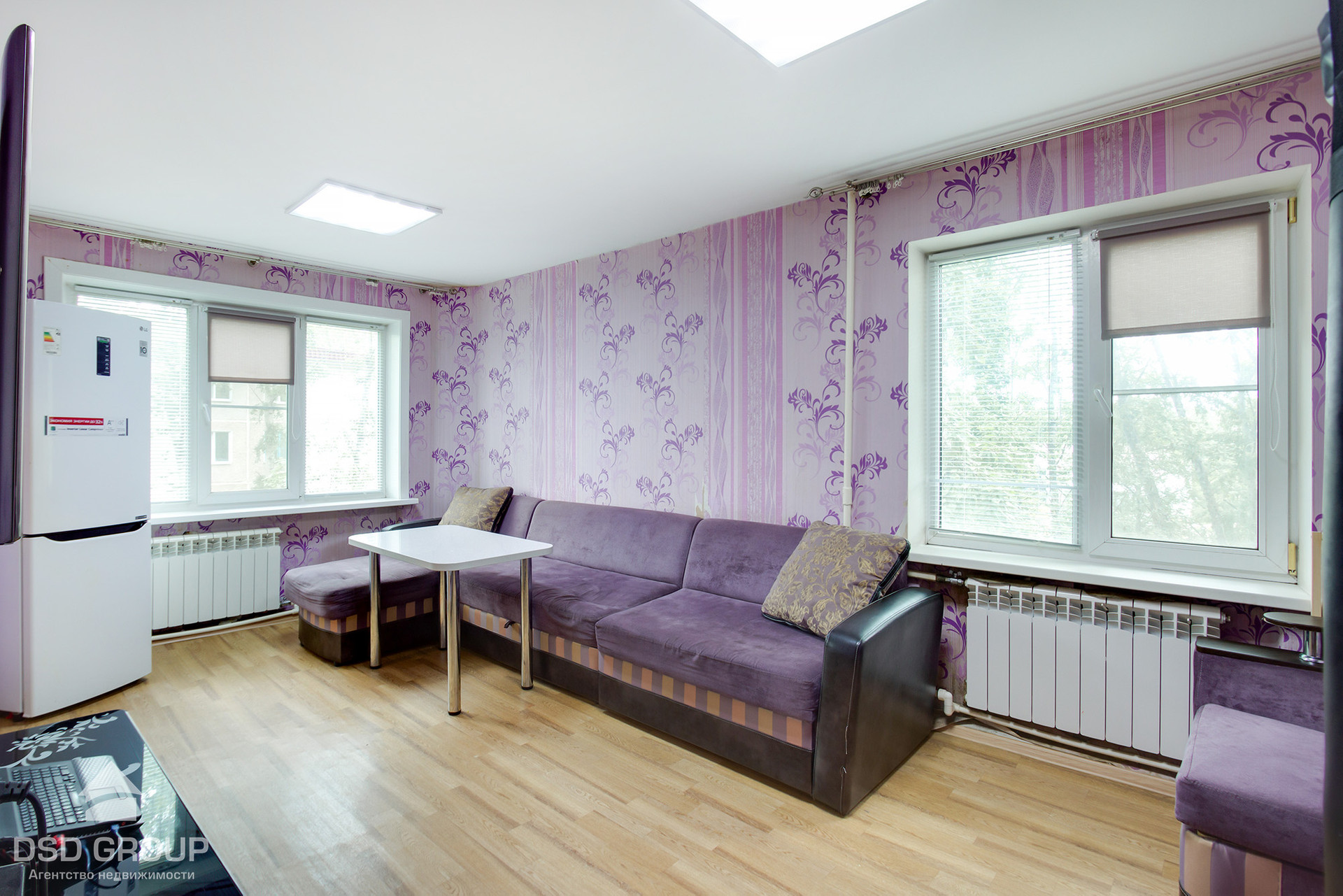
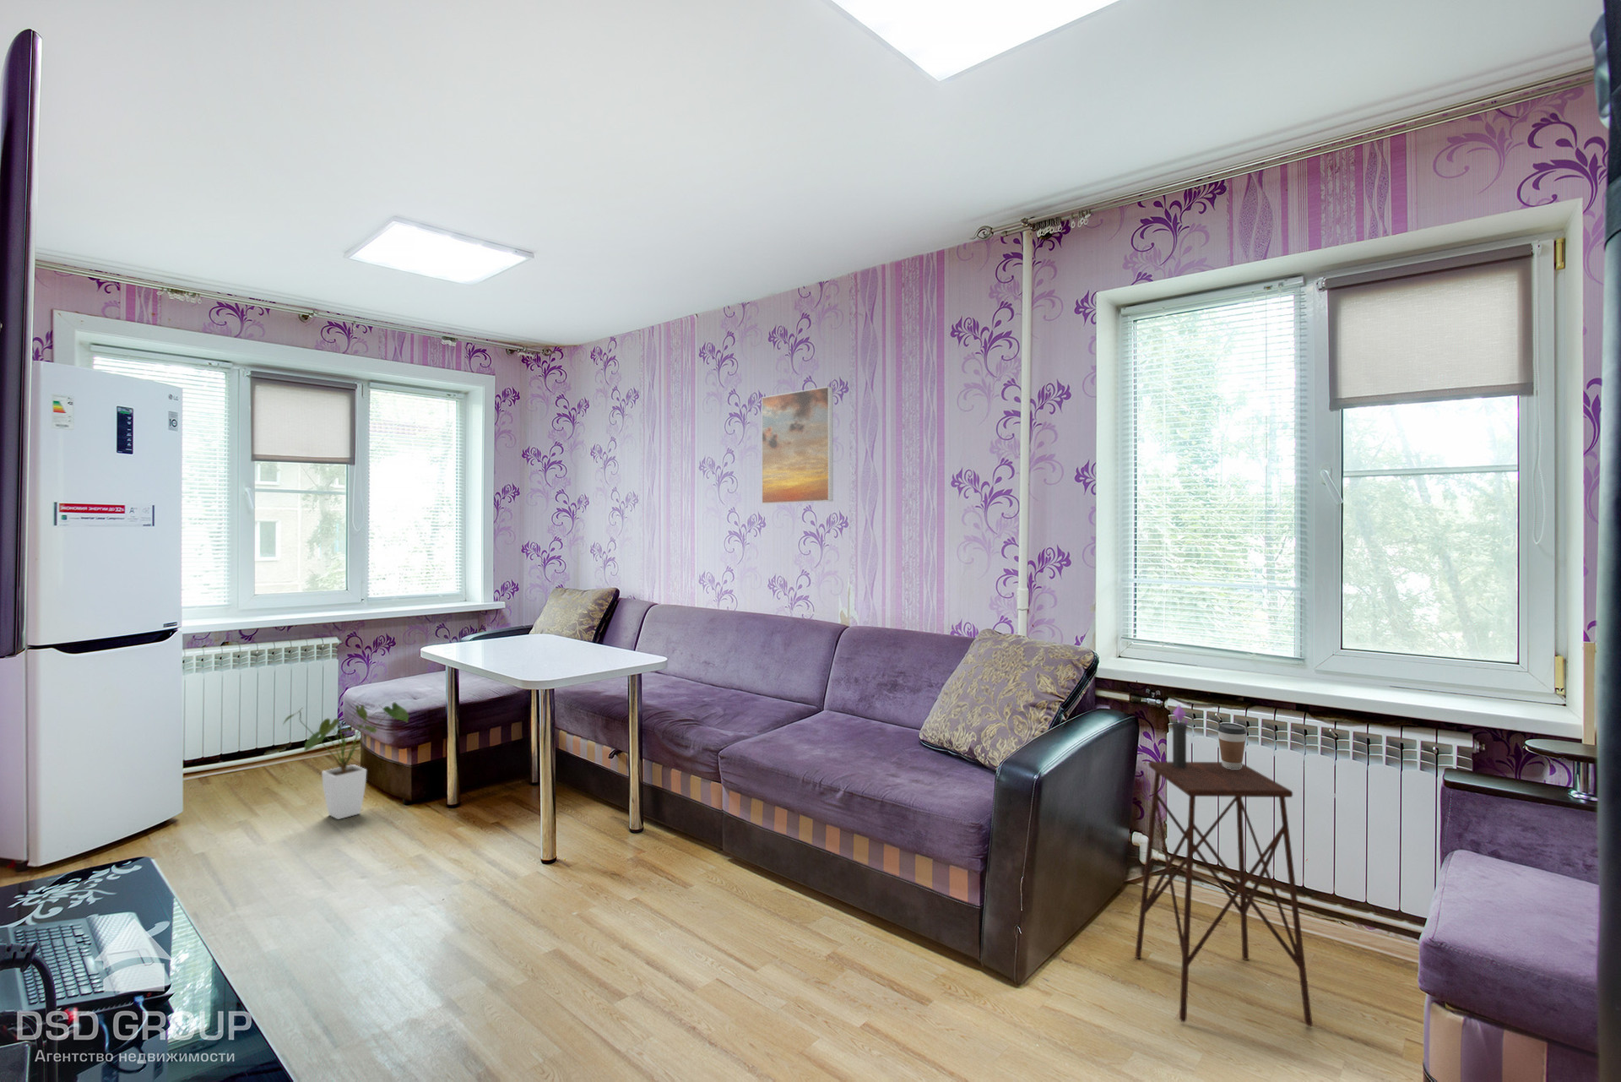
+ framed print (795, 447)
+ candle (1178, 734)
+ house plant (350, 760)
+ coffee cup (1232, 745)
+ side table (1218, 882)
